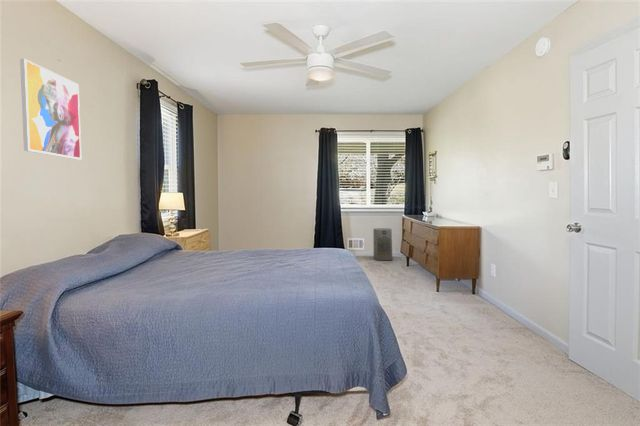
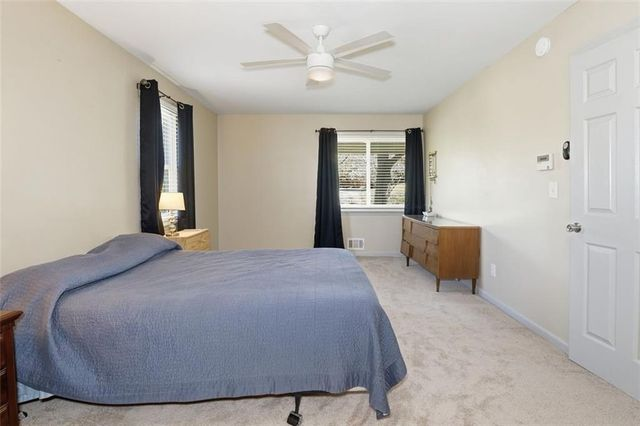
- fan (382, 243)
- wall art (53, 114)
